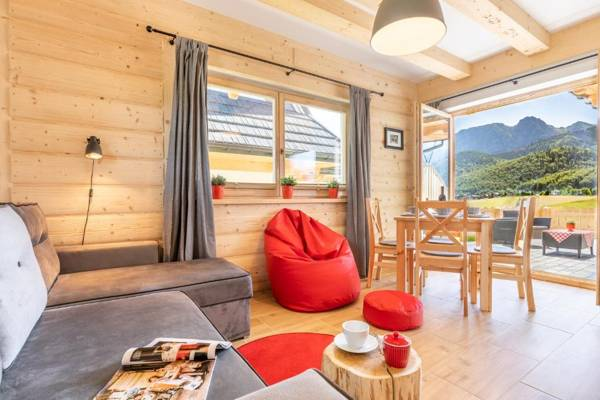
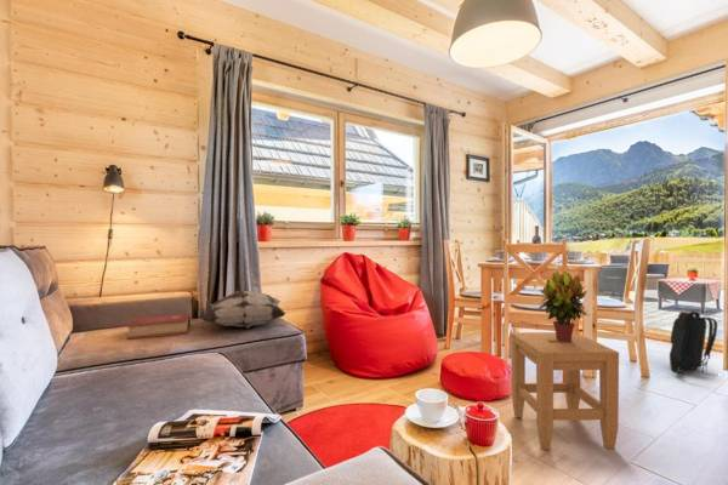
+ book (160, 325)
+ decorative pillow (244, 308)
+ backpack (692, 342)
+ potted plant (562, 304)
+ stool (559, 386)
